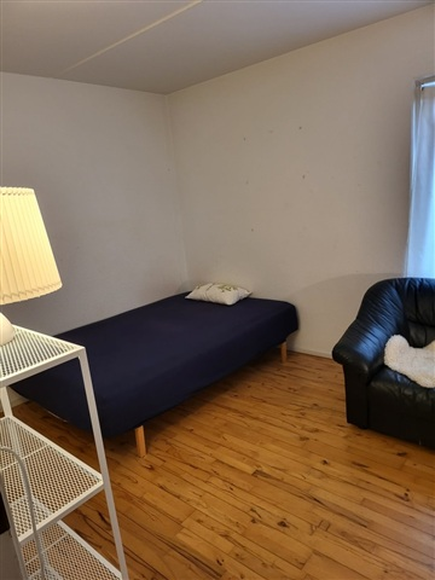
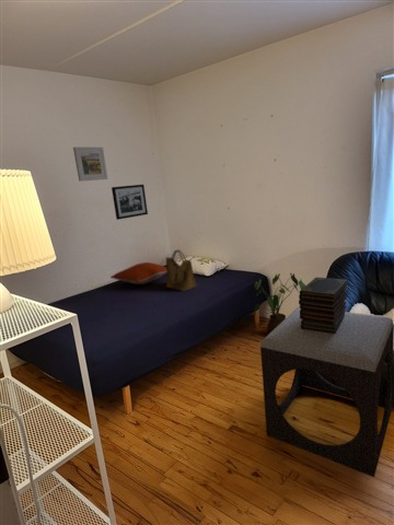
+ pillow (140, 273)
+ book stack (324, 303)
+ grocery bag (178, 268)
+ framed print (91, 163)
+ house plant (278, 306)
+ picture frame (130, 201)
+ footstool (329, 375)
